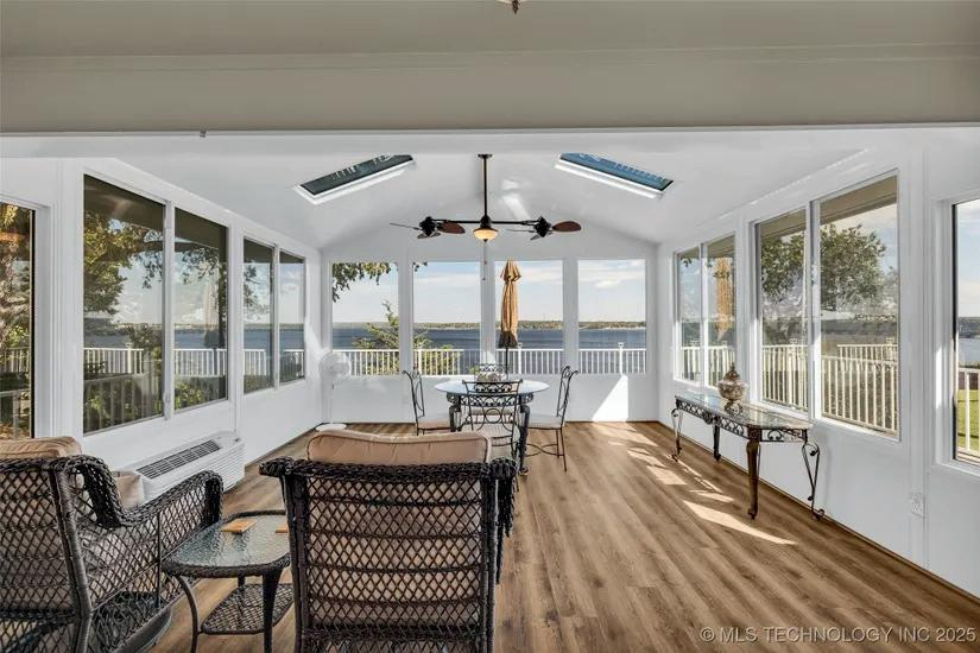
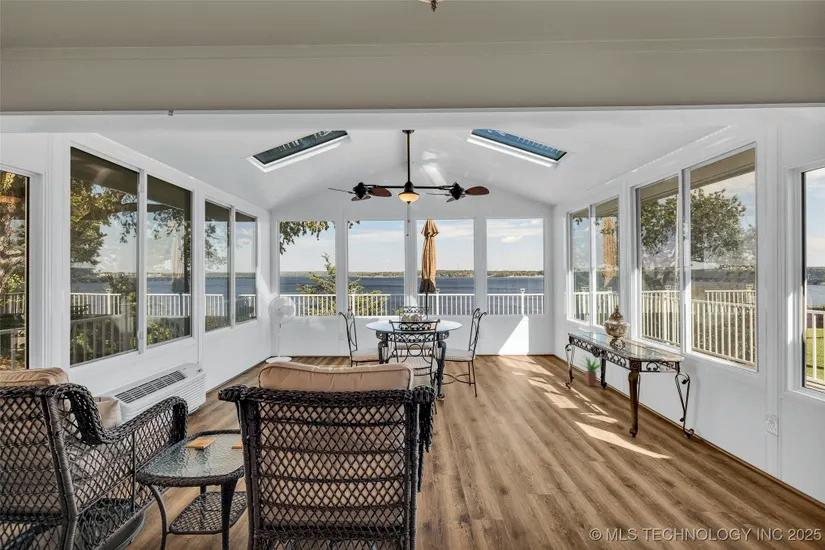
+ potted plant (593, 370)
